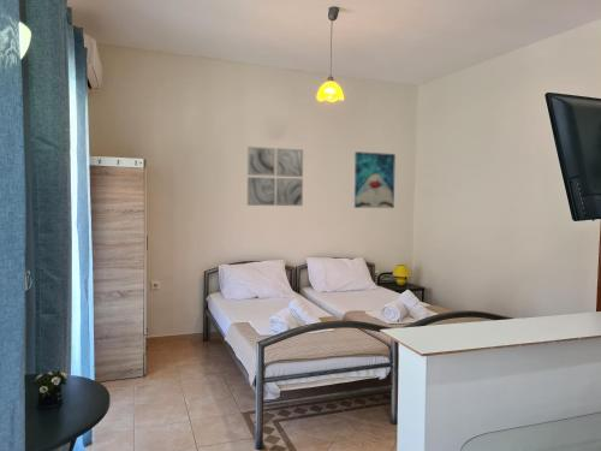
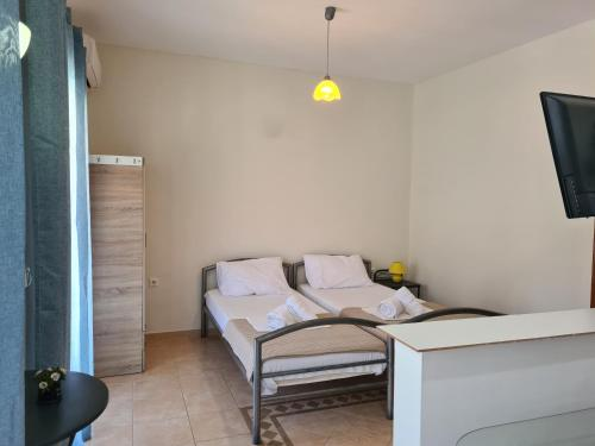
- wall art (374, 180)
- wall art (274, 176)
